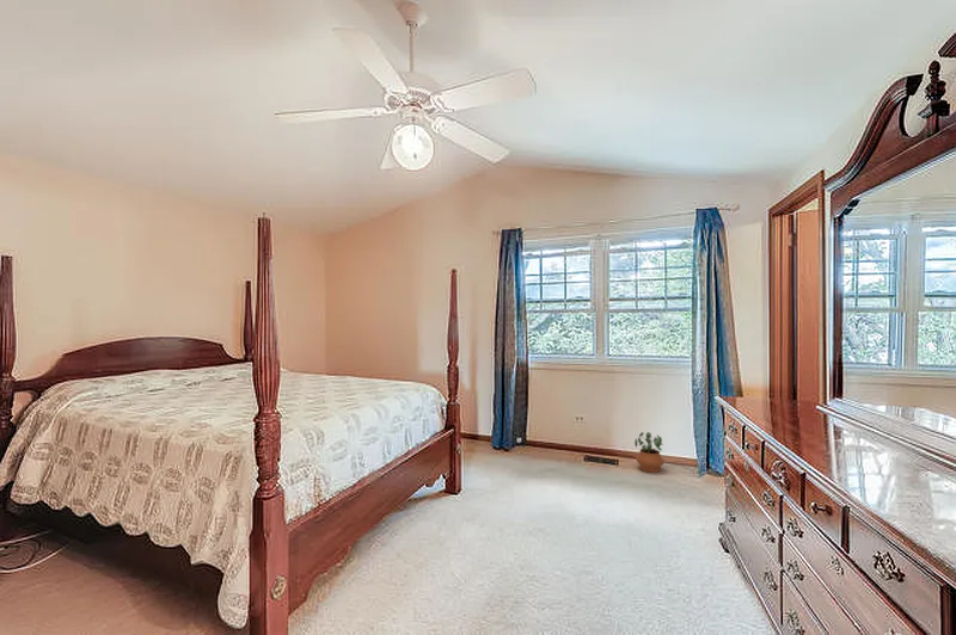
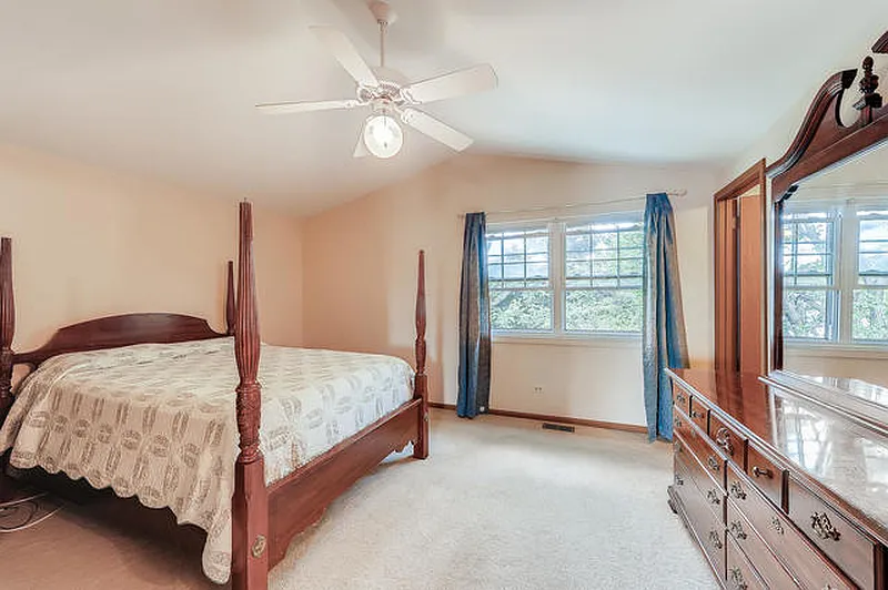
- potted plant (649, 450)
